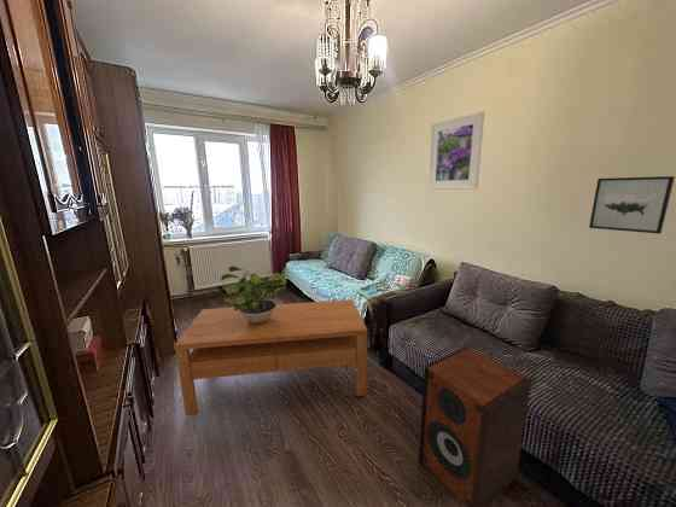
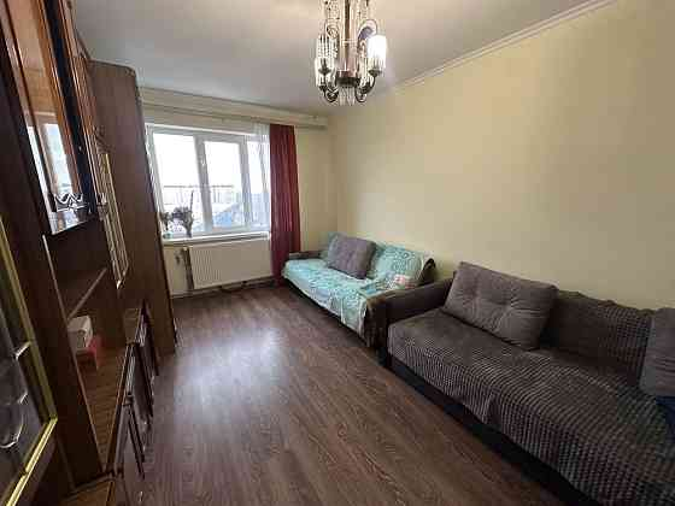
- coffee table (279, 350)
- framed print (453, 155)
- potted plant (253, 292)
- speaker (468, 422)
- wall art (628, 204)
